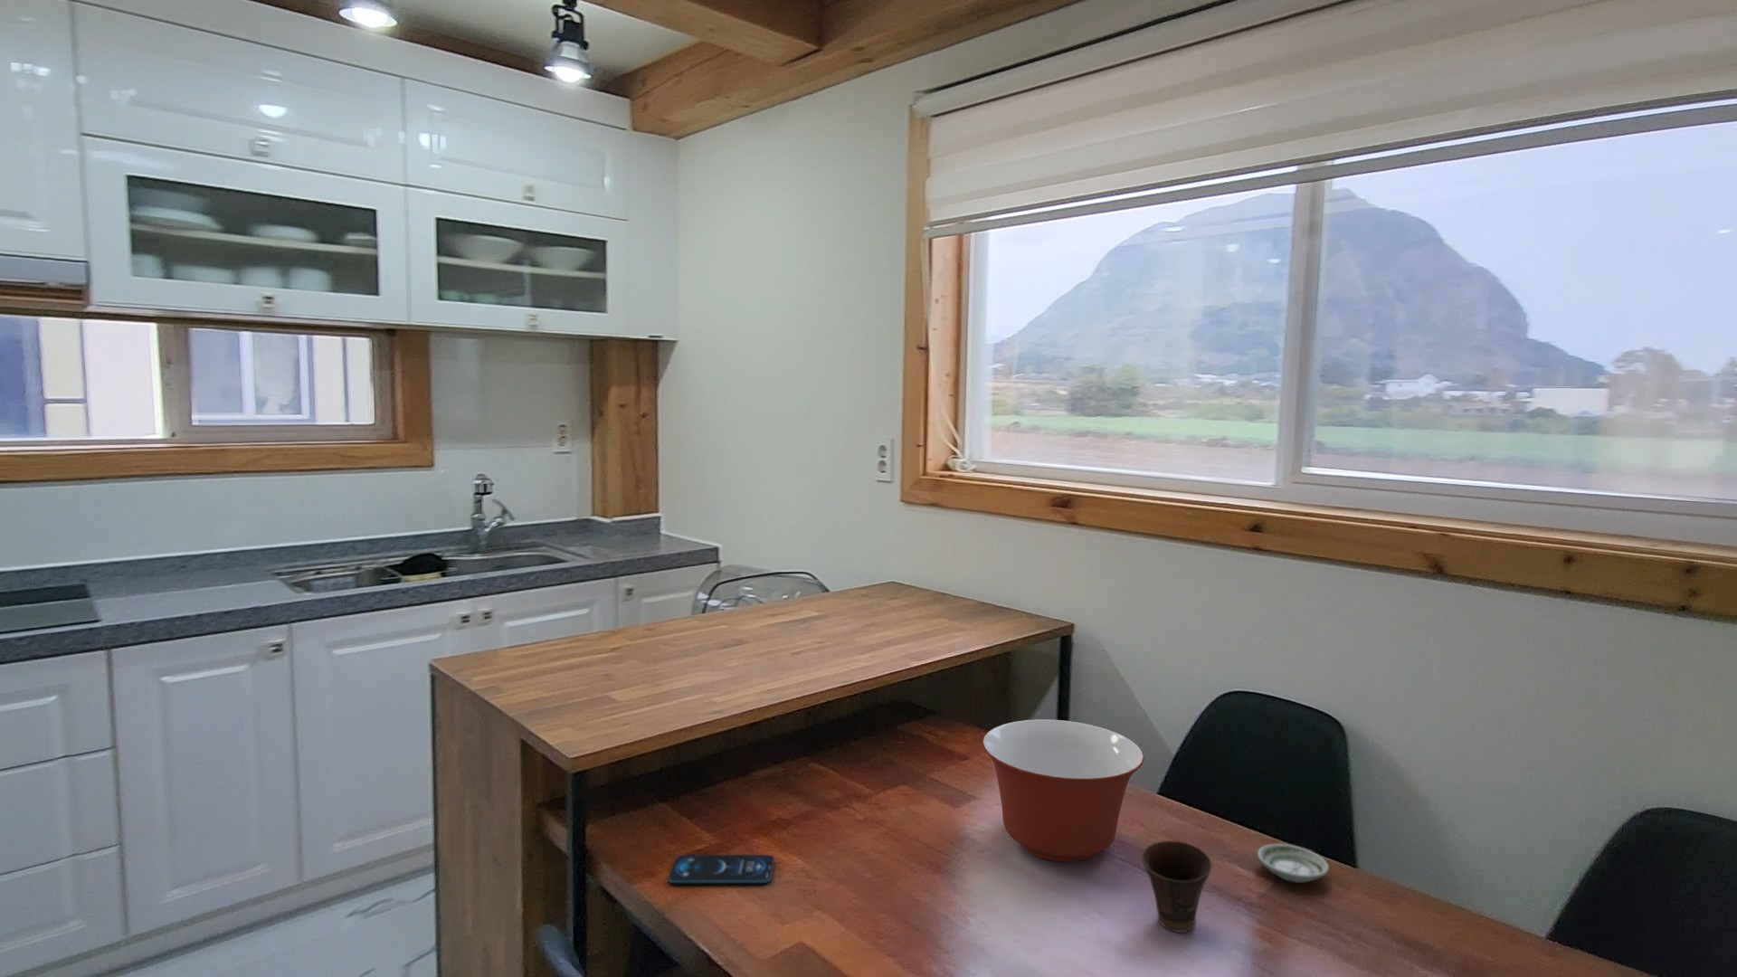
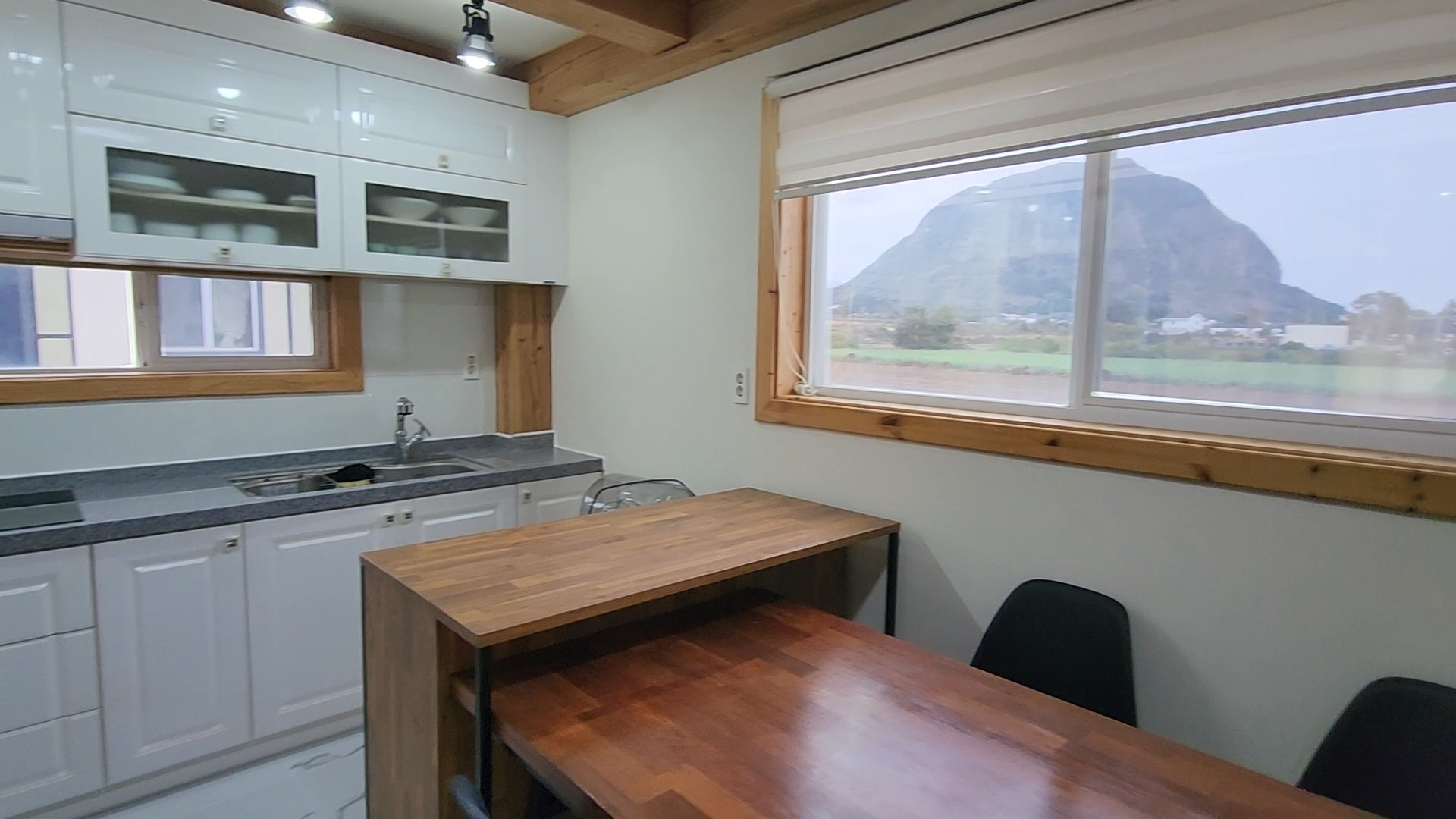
- mixing bowl (1059, 794)
- saucer (1292, 866)
- smartphone (722, 868)
- cup (1174, 891)
